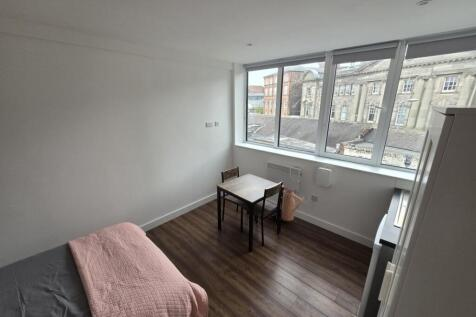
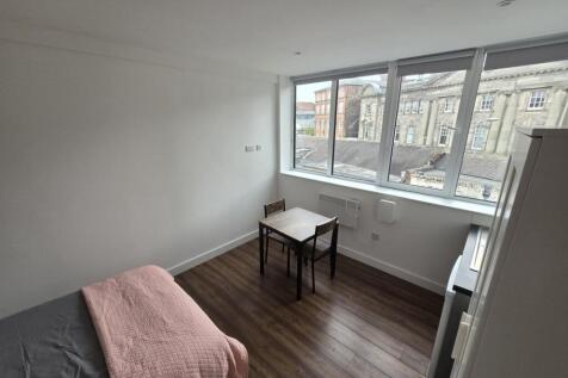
- watering can (291, 205)
